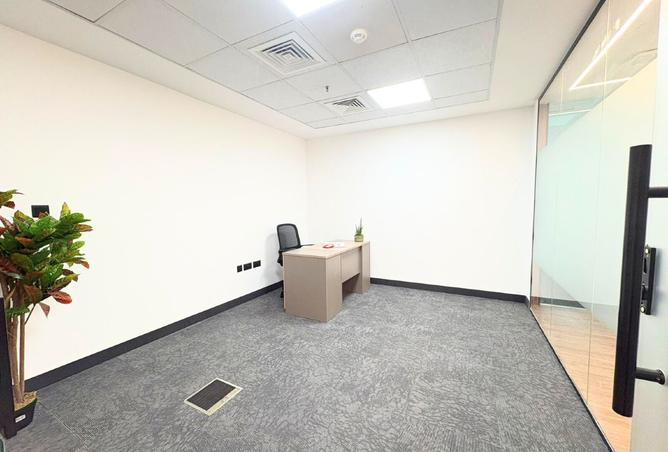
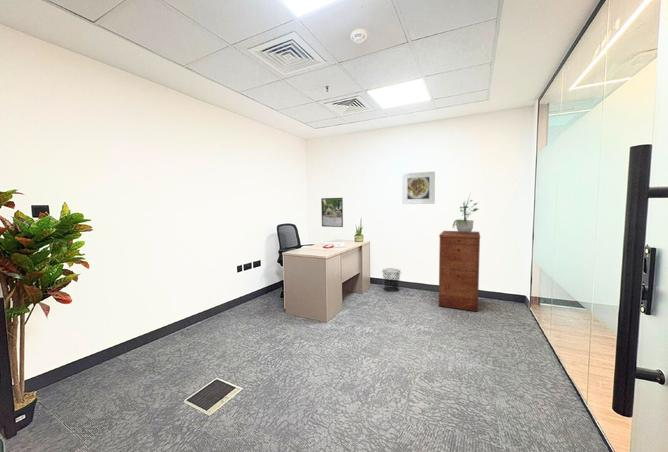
+ filing cabinet (459, 267)
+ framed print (331, 212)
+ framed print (418, 188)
+ potted plant (465, 212)
+ waste bin (391, 280)
